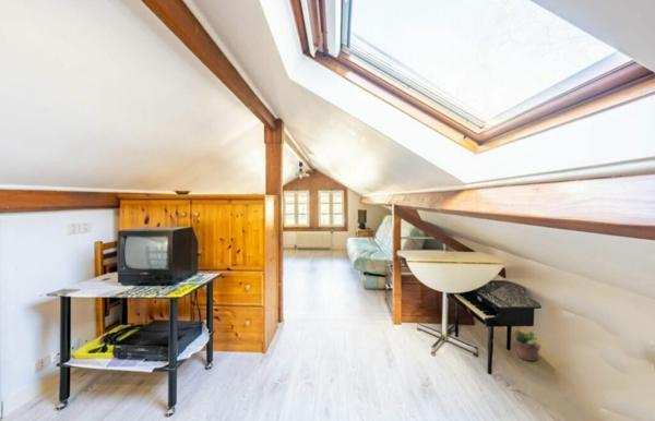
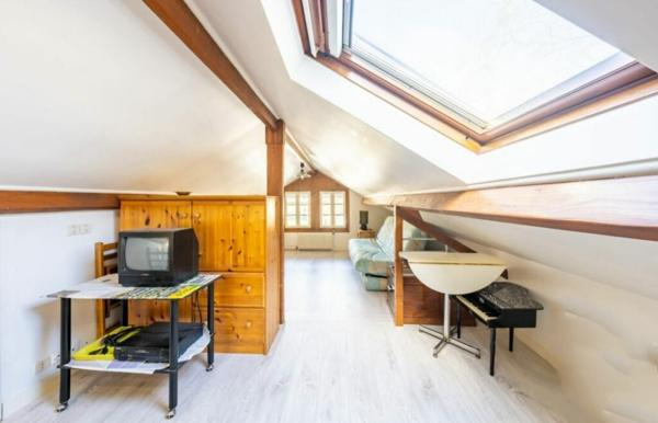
- potted plant (526, 337)
